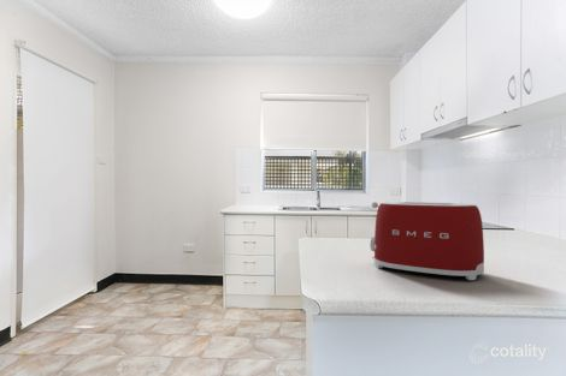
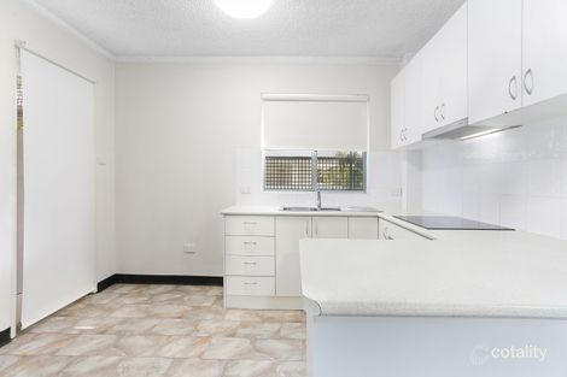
- toaster (423, 235)
